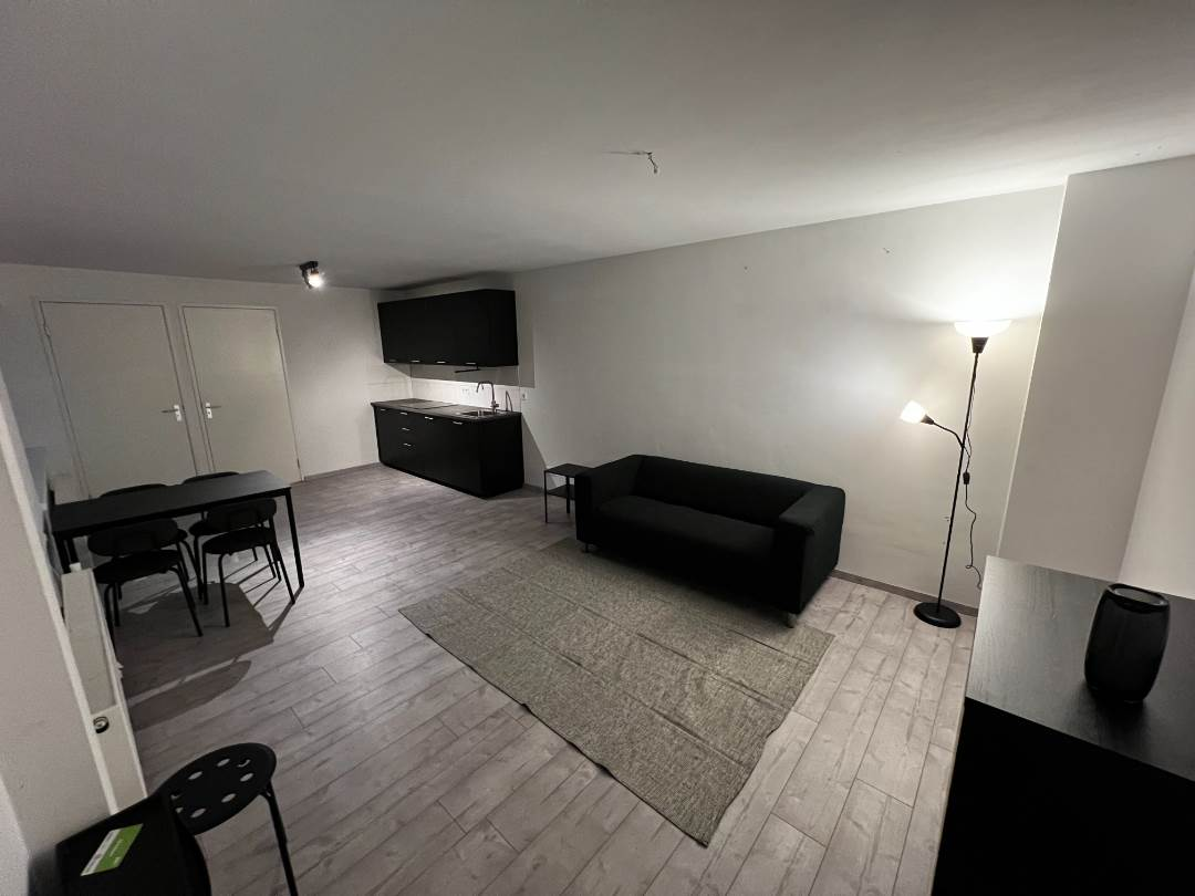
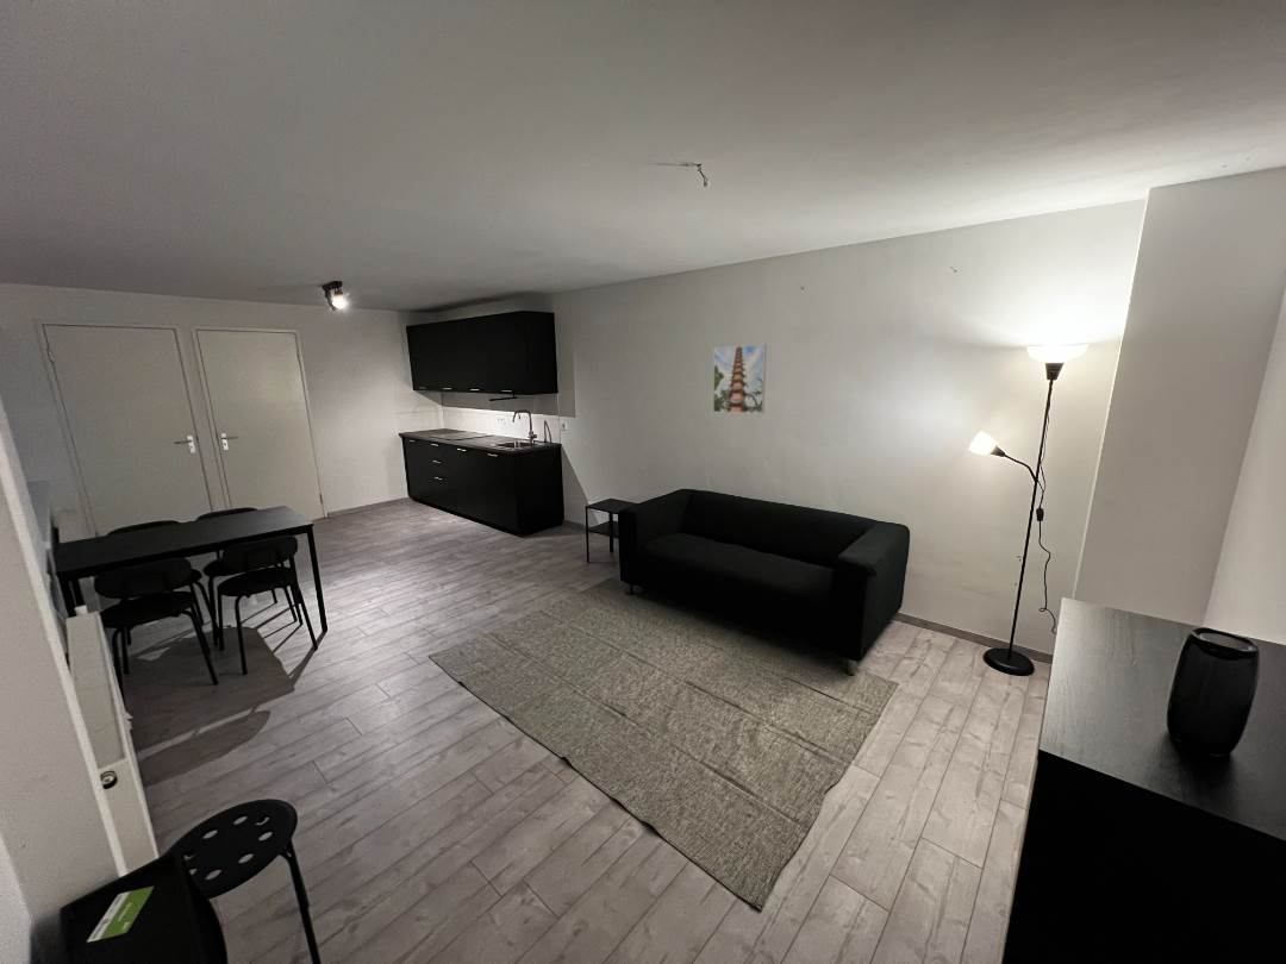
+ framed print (738, 380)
